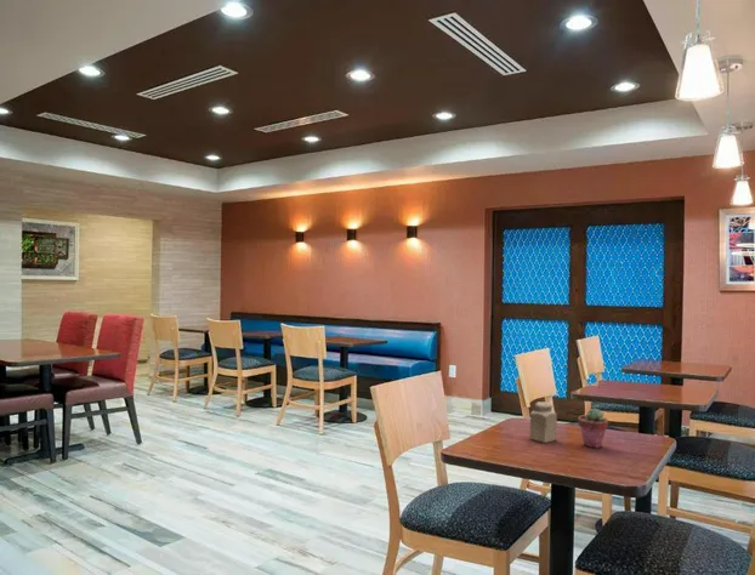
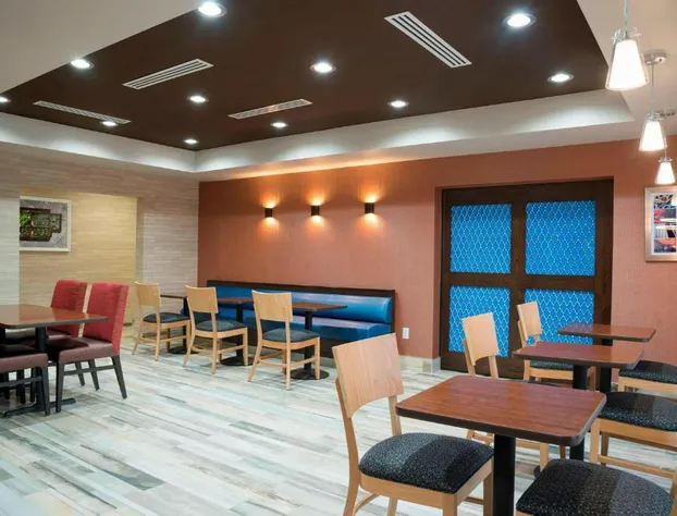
- salt shaker (543, 421)
- potted succulent (592, 426)
